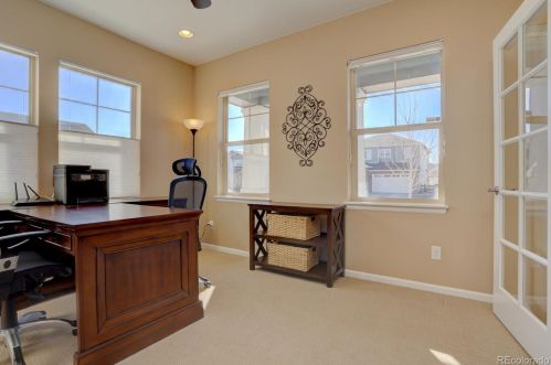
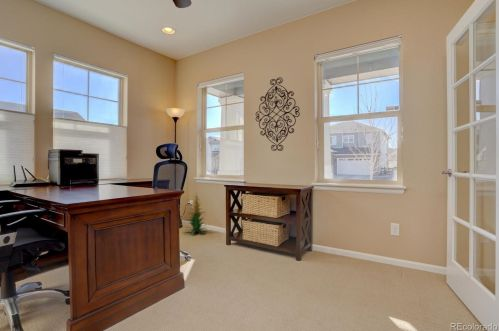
+ indoor plant (196, 212)
